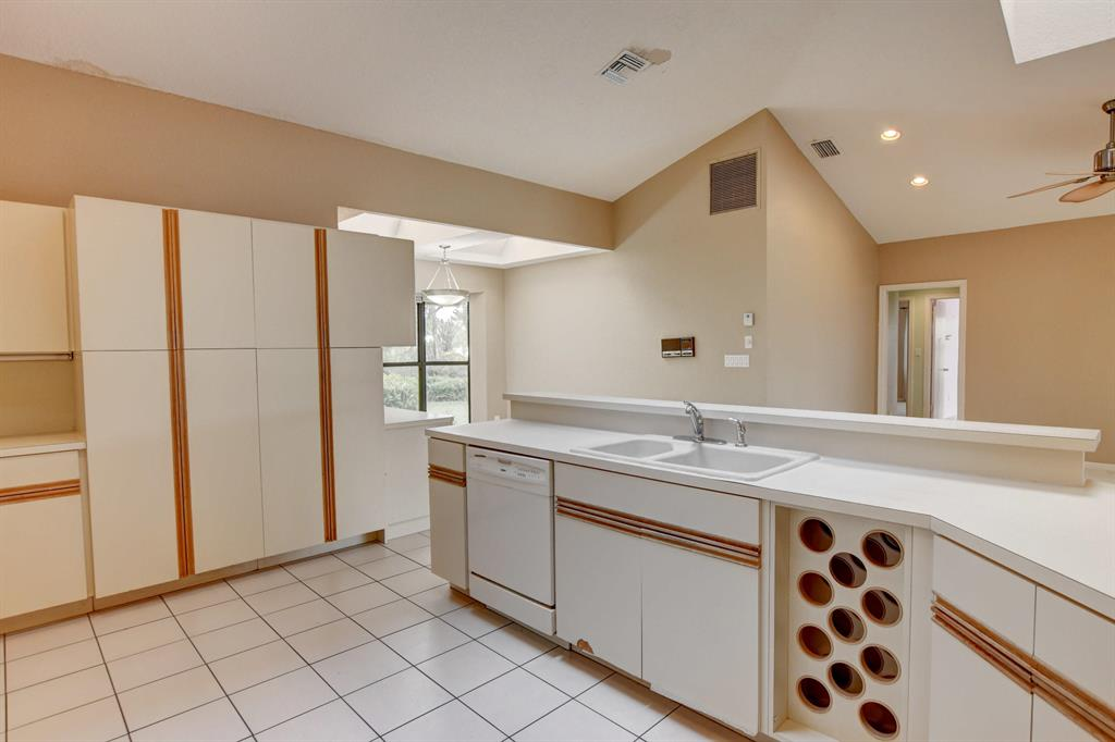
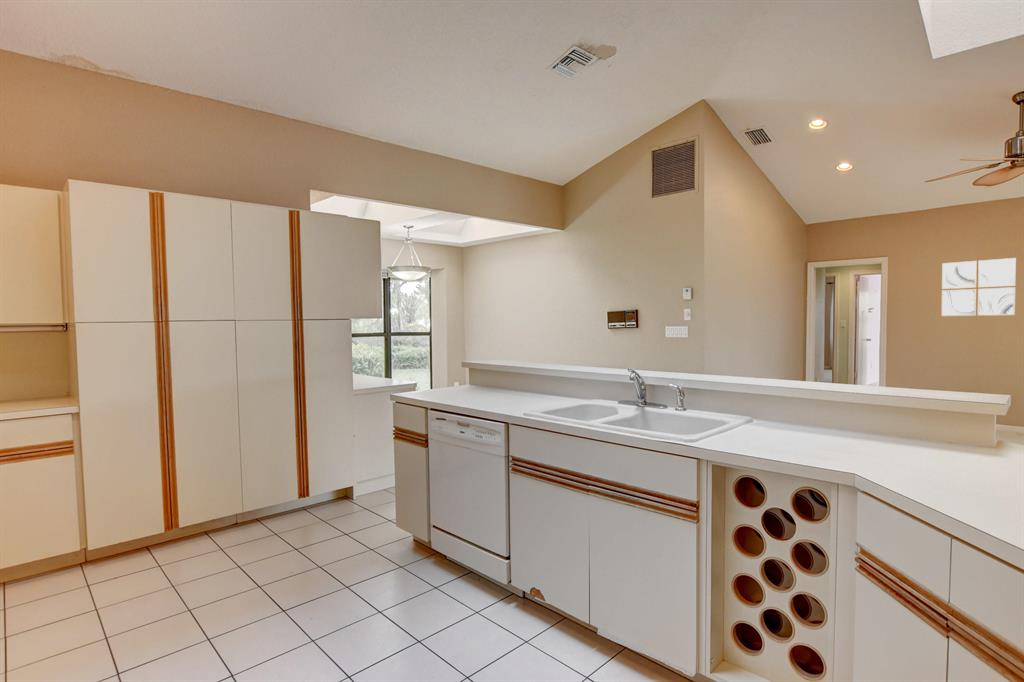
+ wall art (976, 287)
